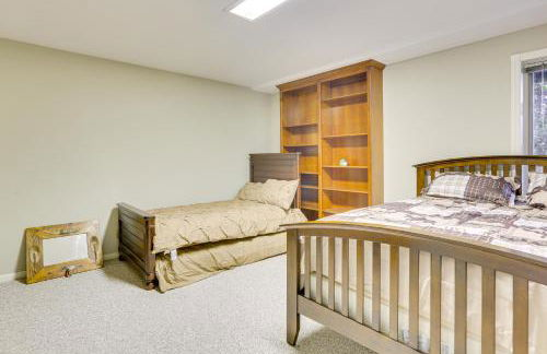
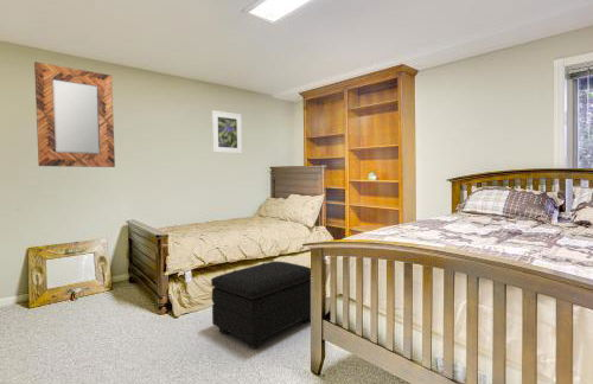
+ footstool (266, 297)
+ home mirror (77, 117)
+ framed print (227, 133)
